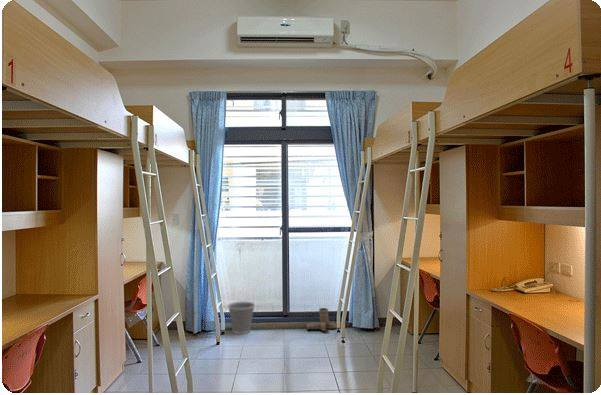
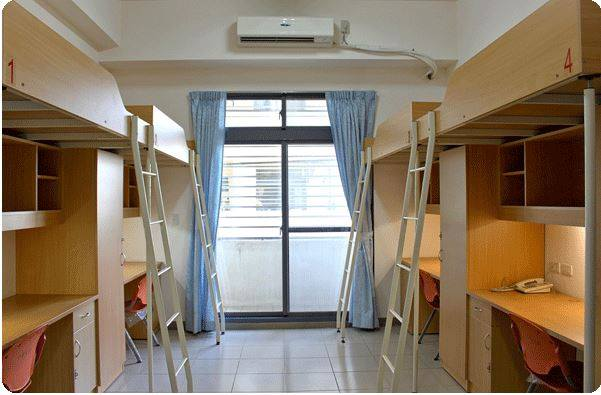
- wastebasket (241, 318)
- boots (321, 320)
